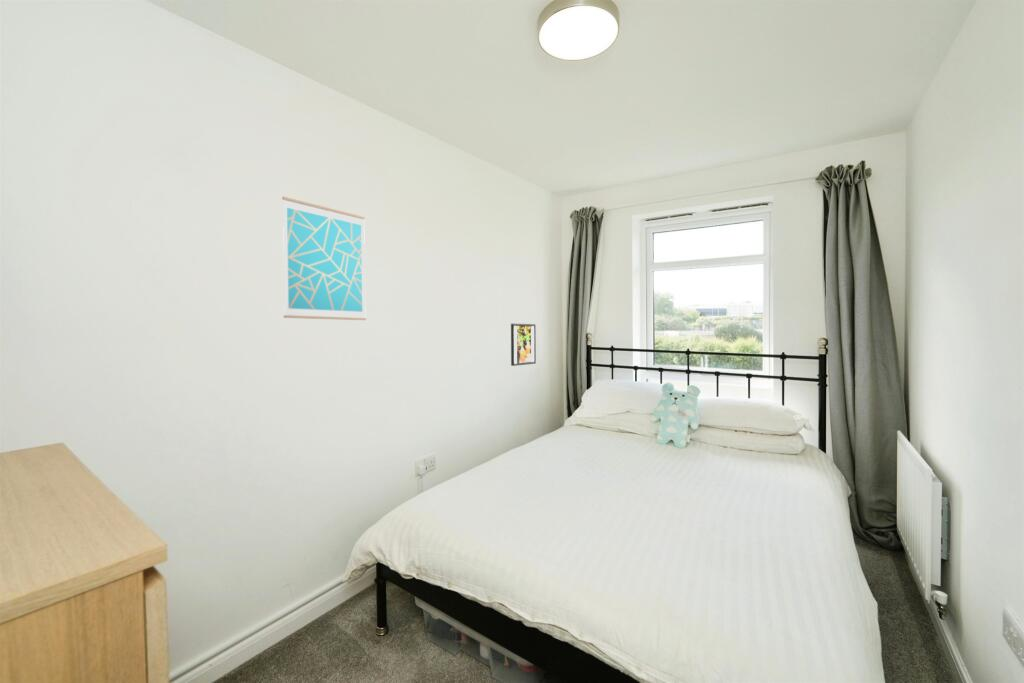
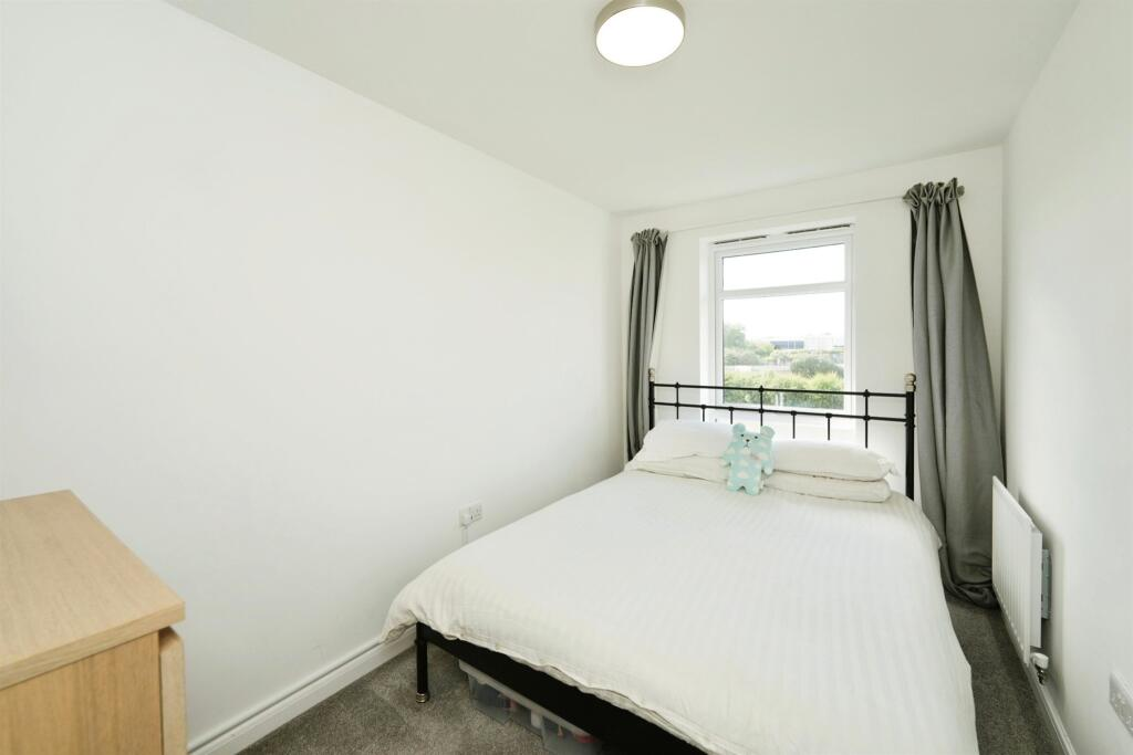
- wall art (327, 263)
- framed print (523, 344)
